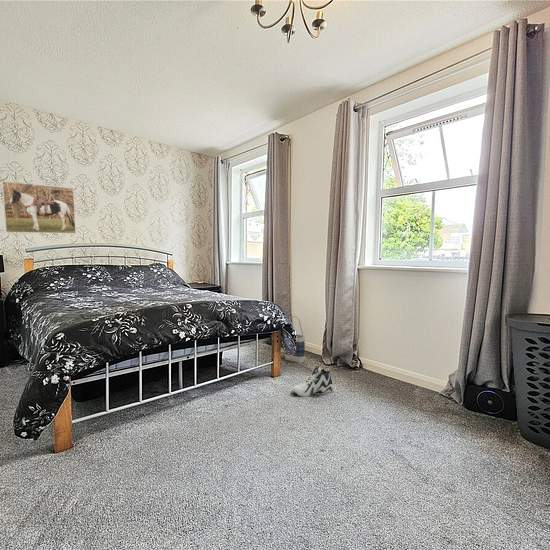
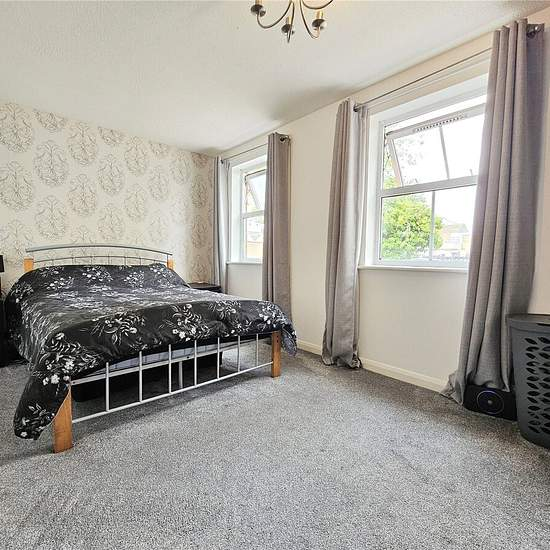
- bag (297, 338)
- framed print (41, 209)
- sneaker (312, 378)
